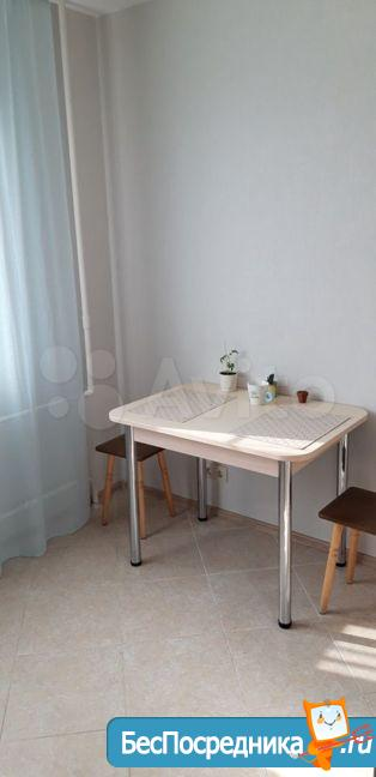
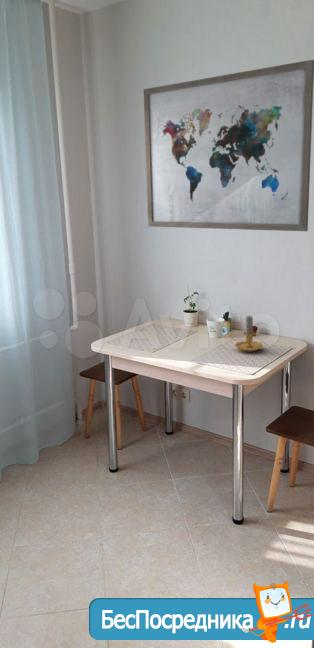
+ wall art (219, 155)
+ candle (251, 332)
